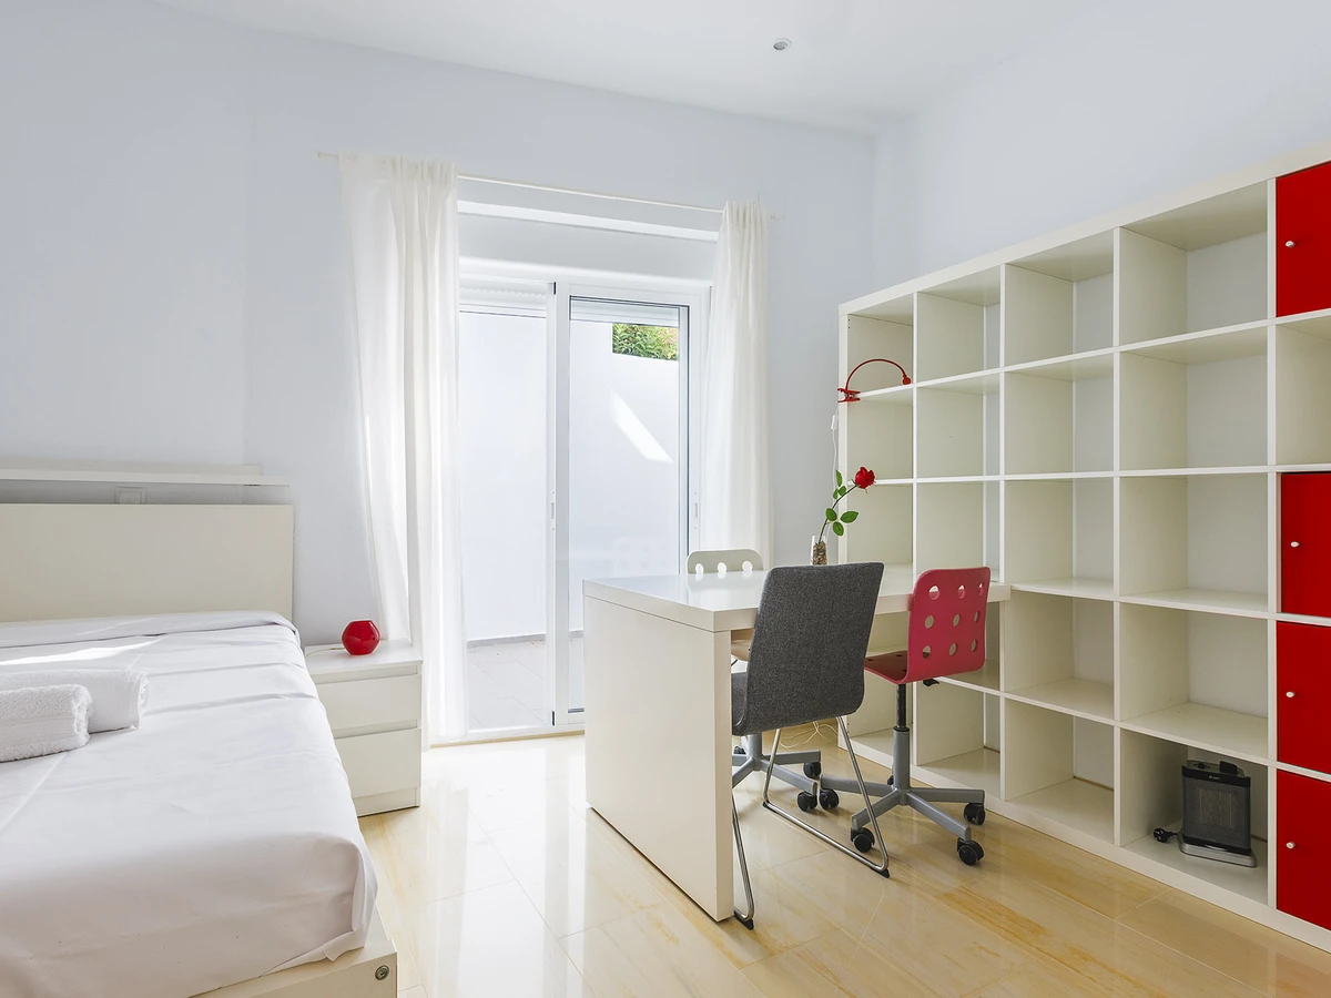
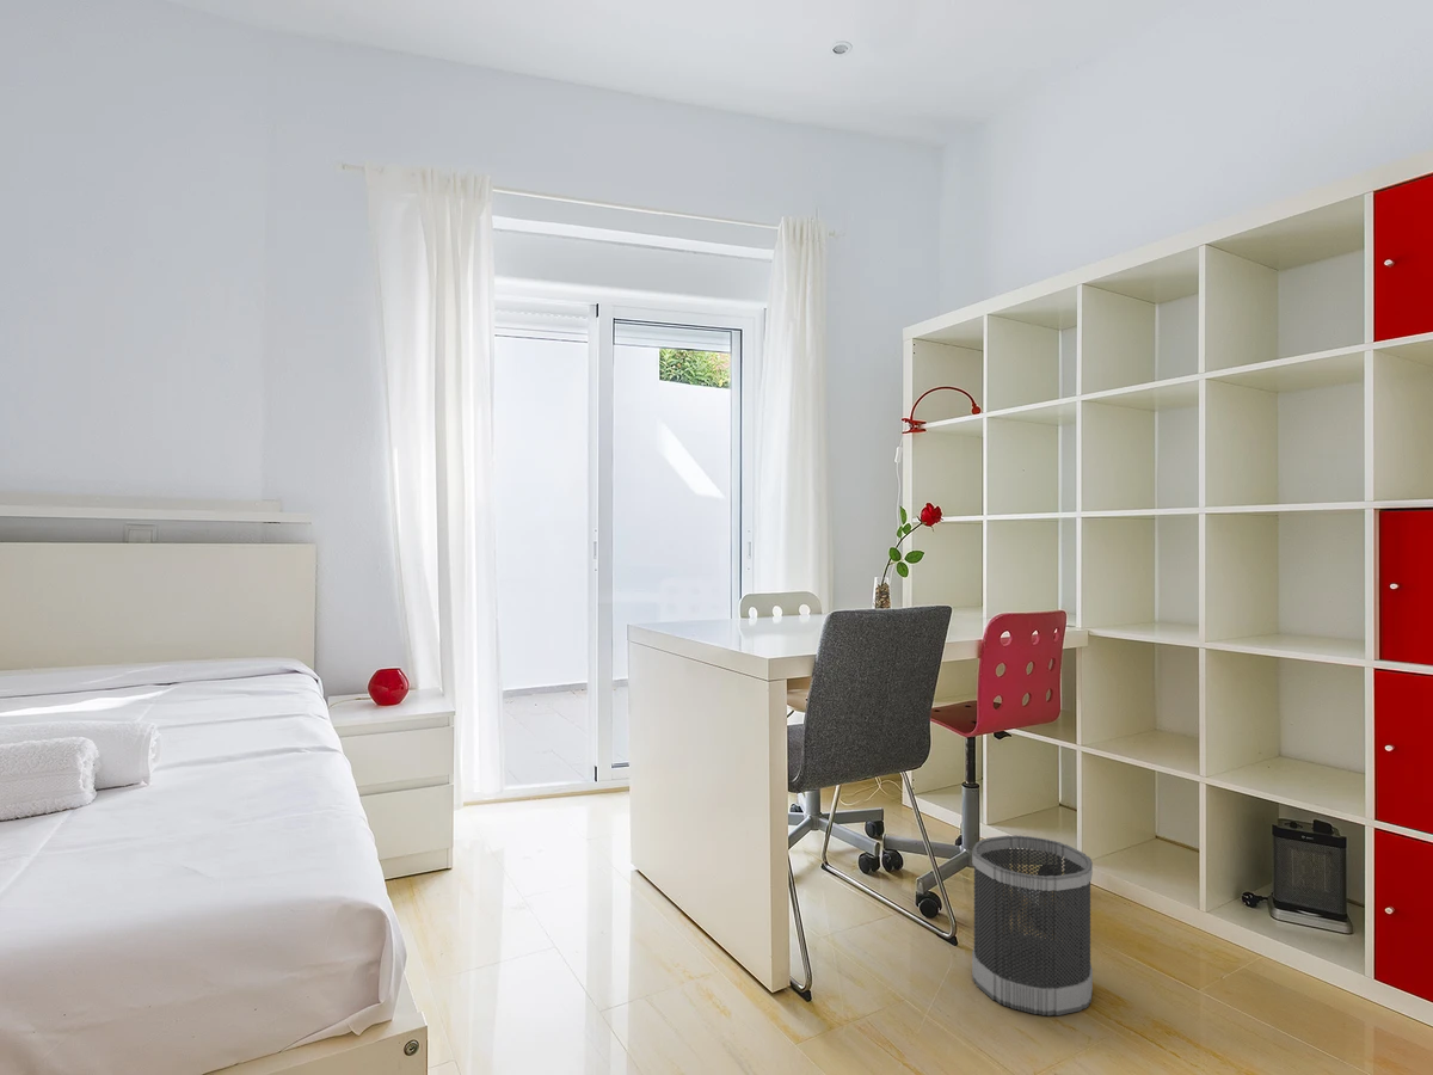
+ wastebasket (1031, 919)
